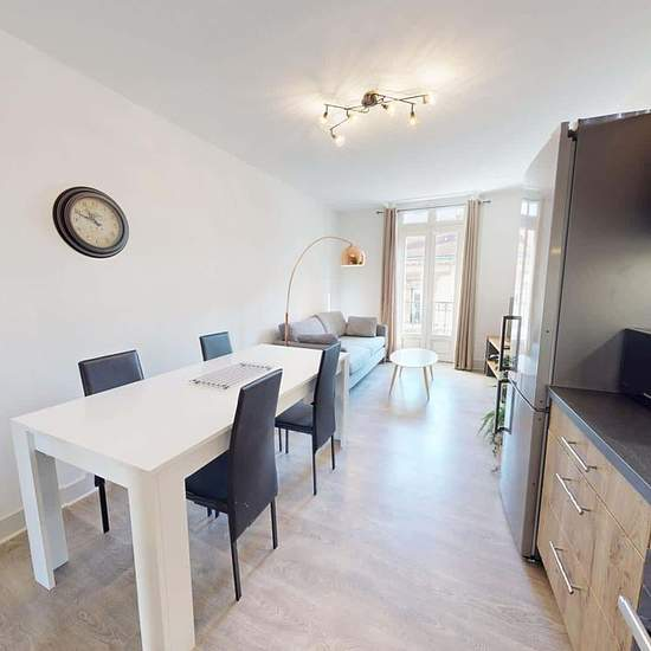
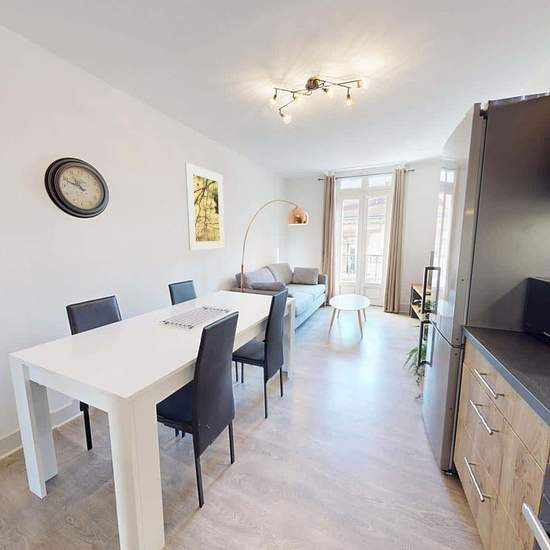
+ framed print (206, 210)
